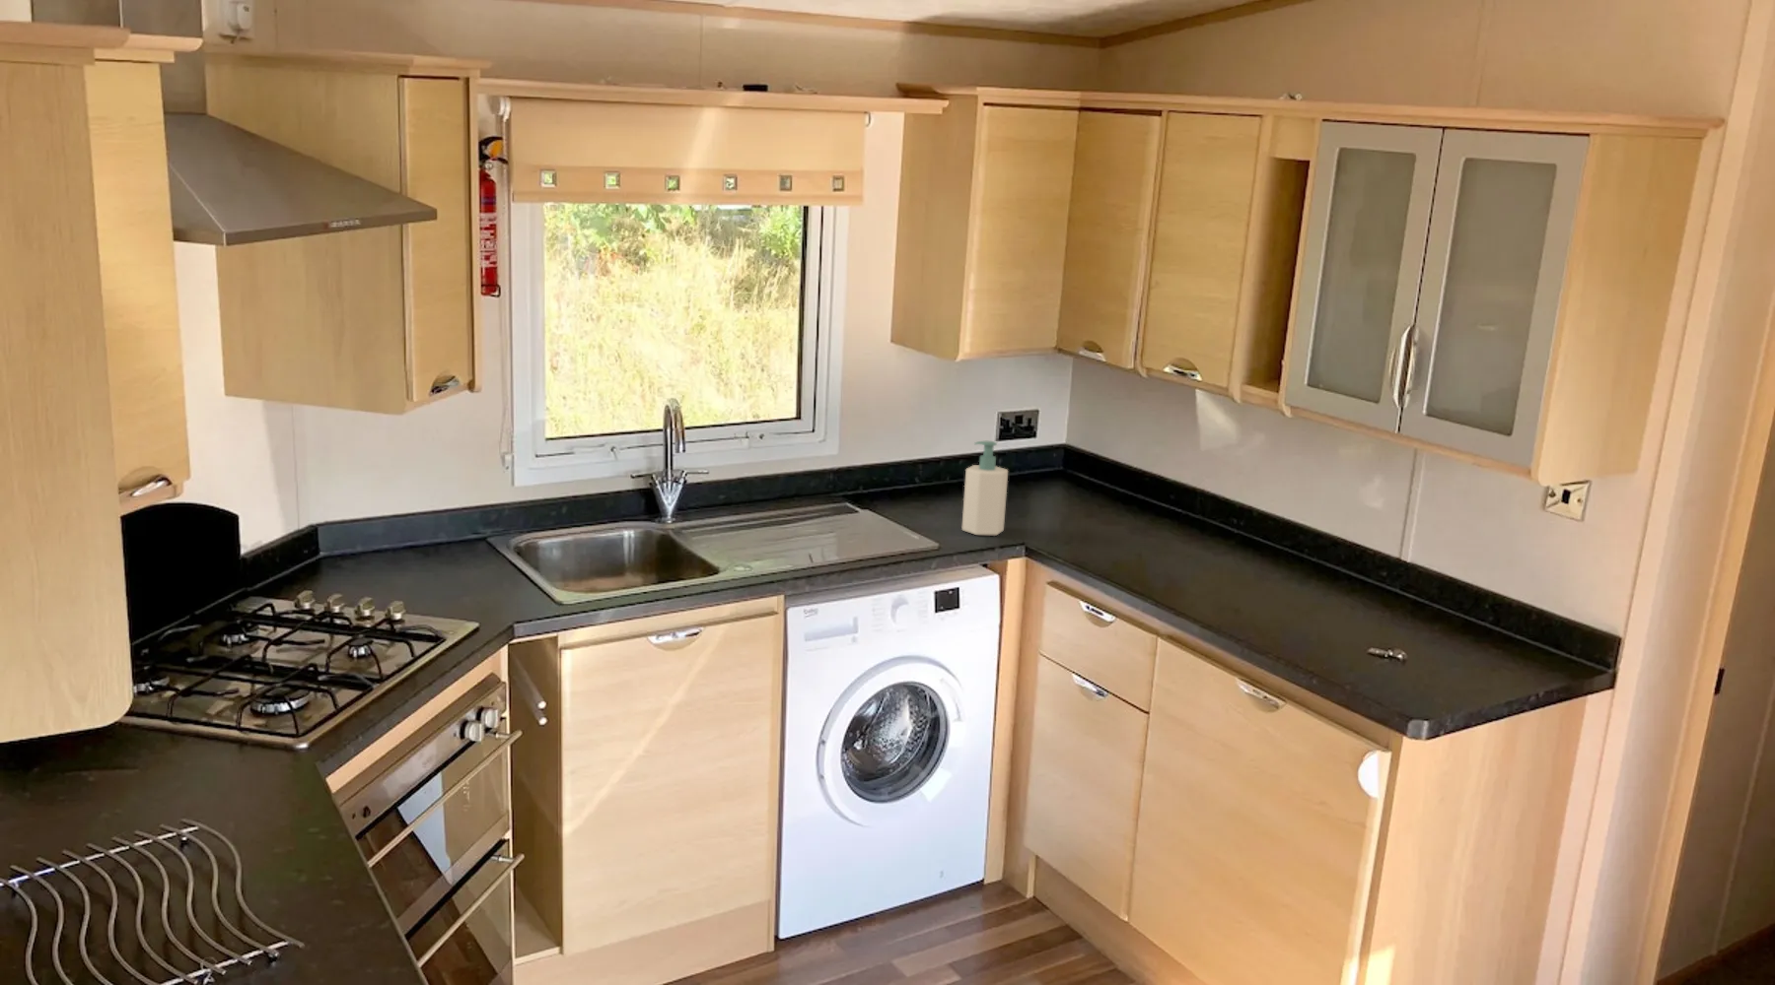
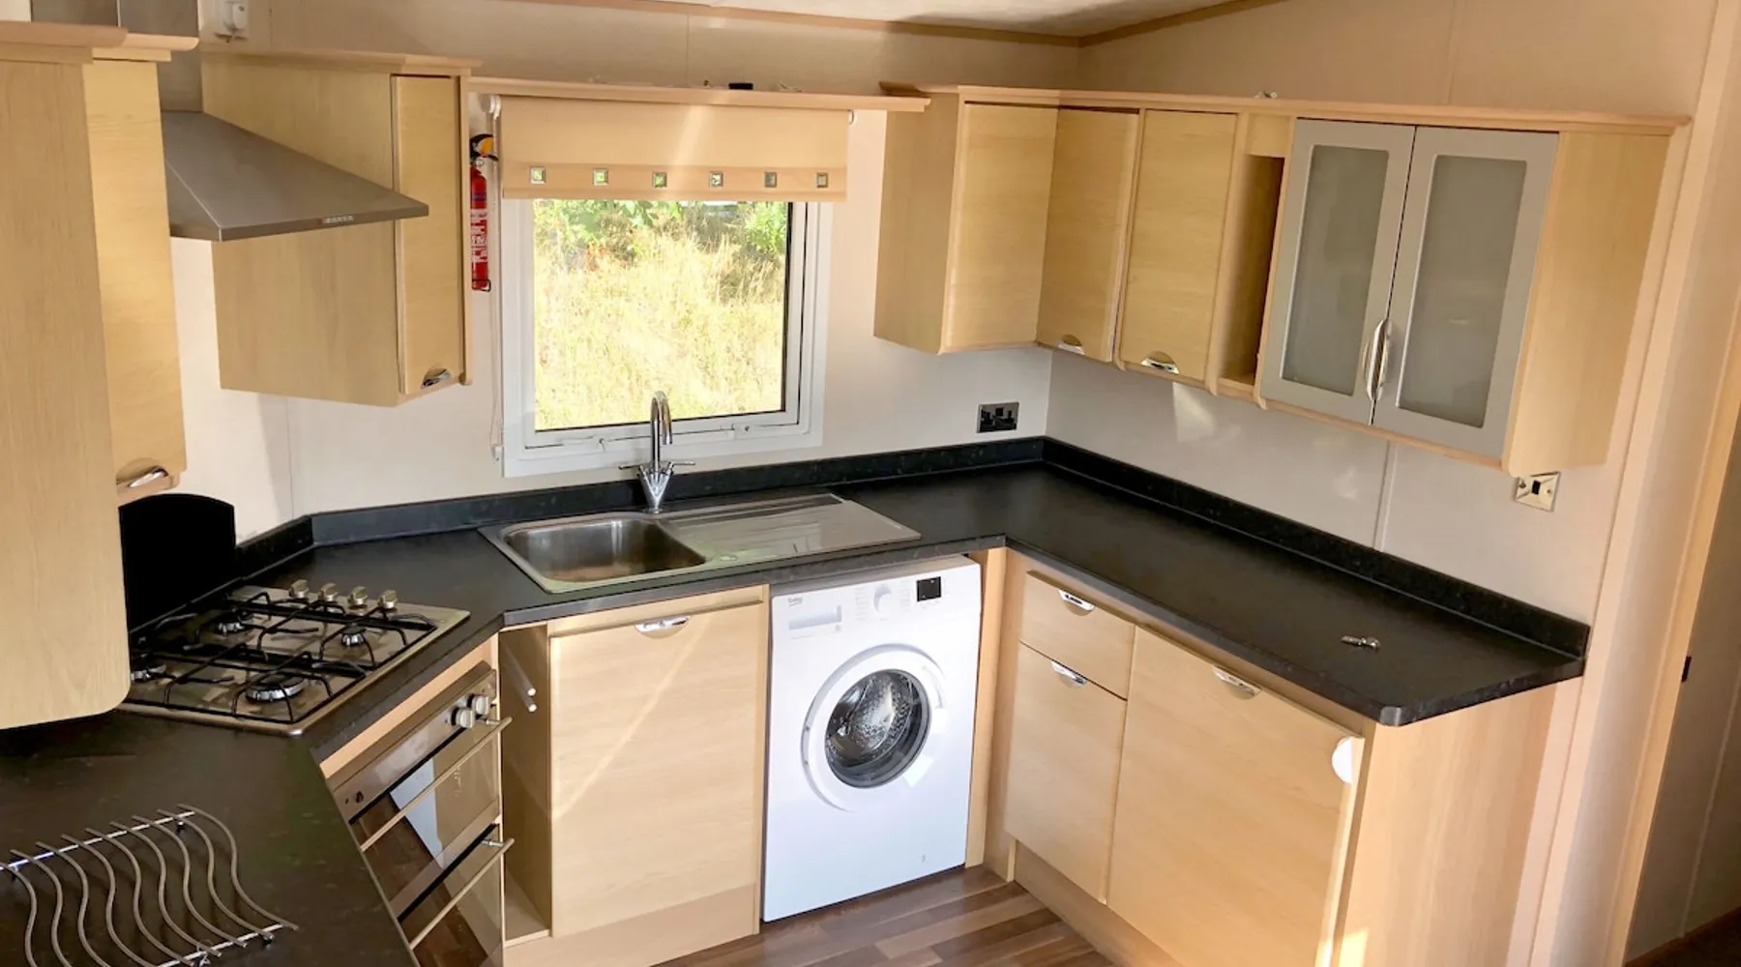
- soap bottle (985, 486)
